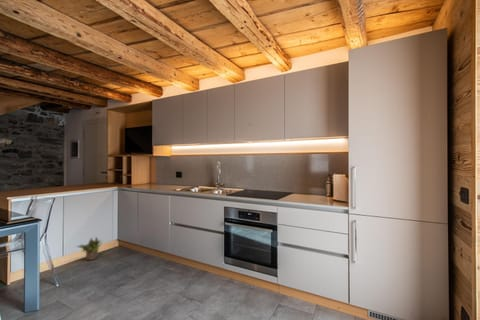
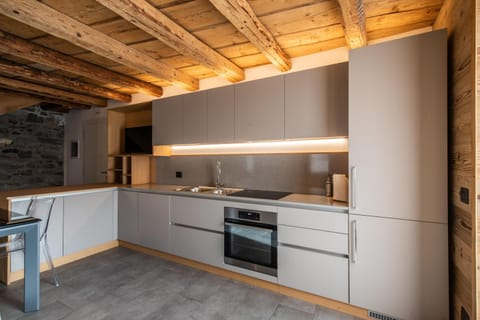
- potted plant (88, 248)
